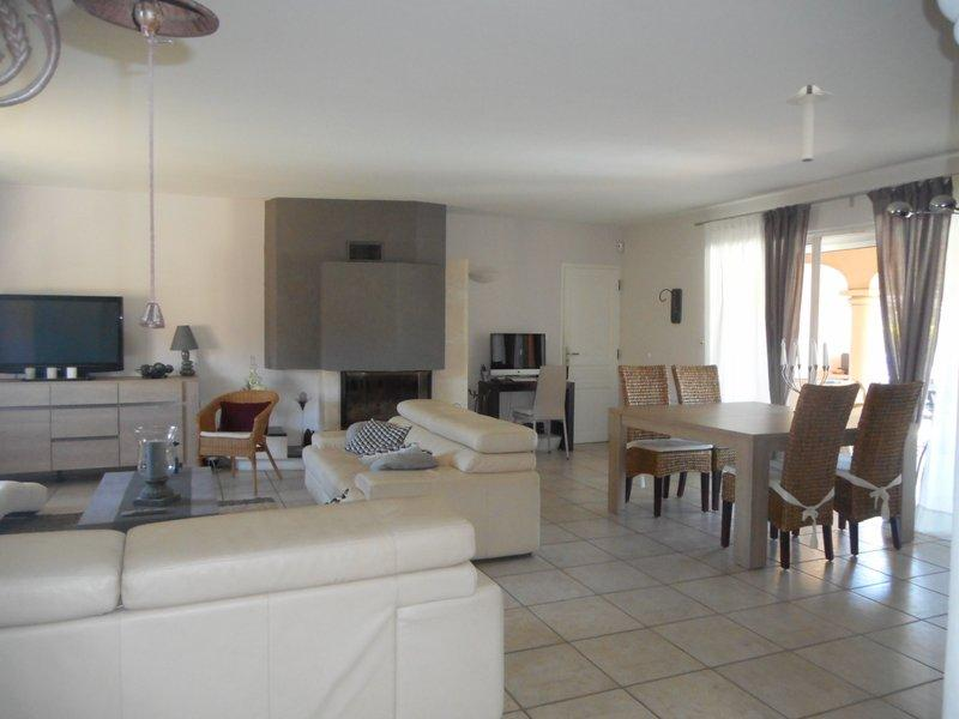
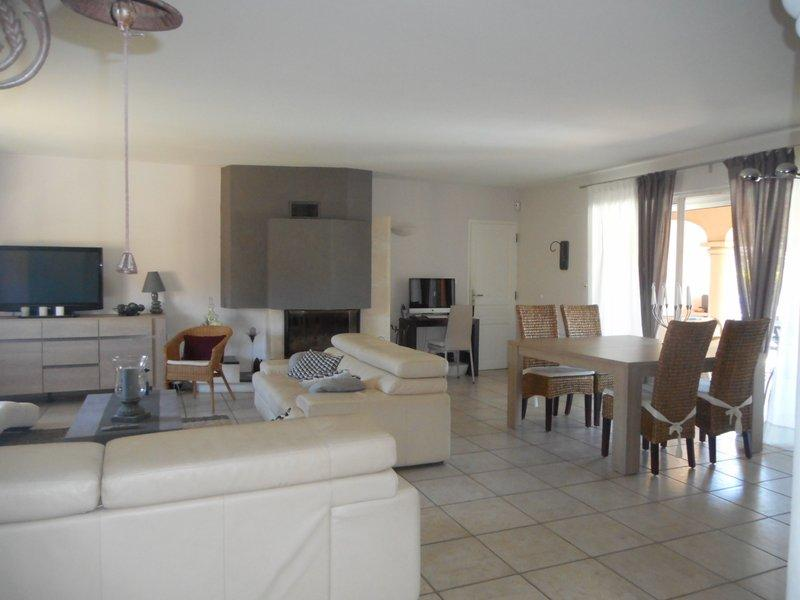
- ceiling light (808, 122)
